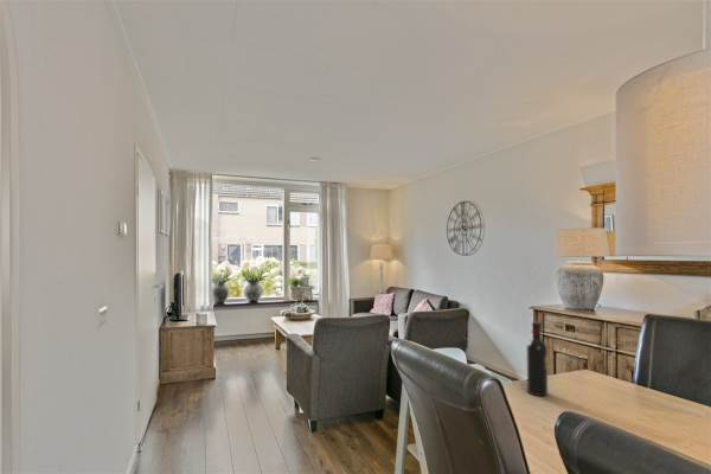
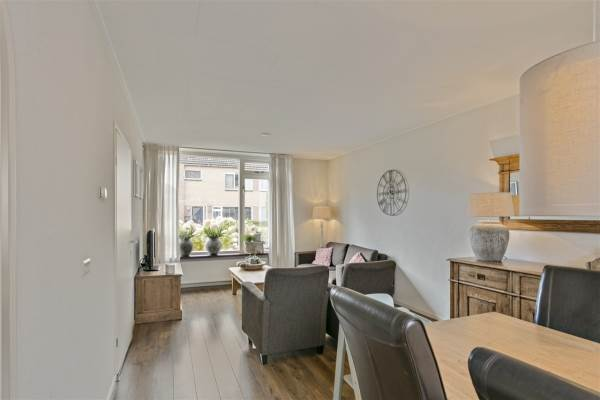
- wine bottle (537, 357)
